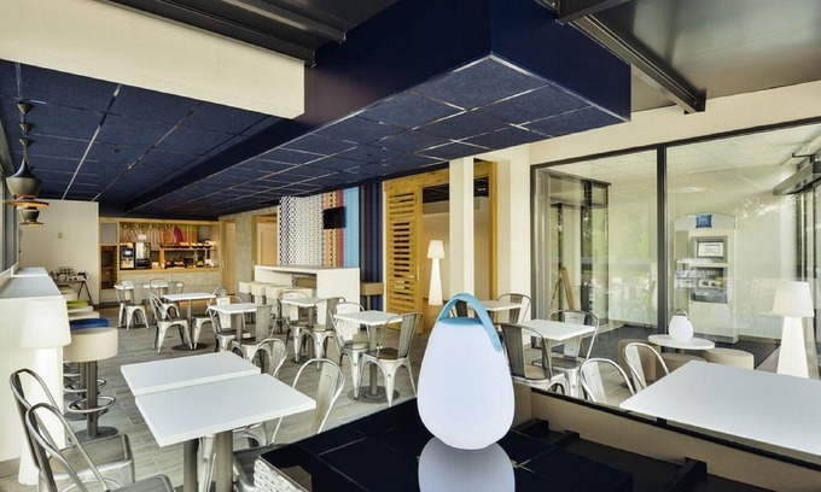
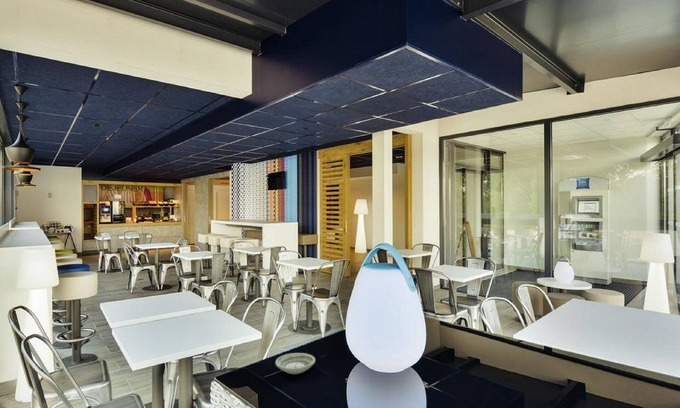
+ saucer (295, 364)
